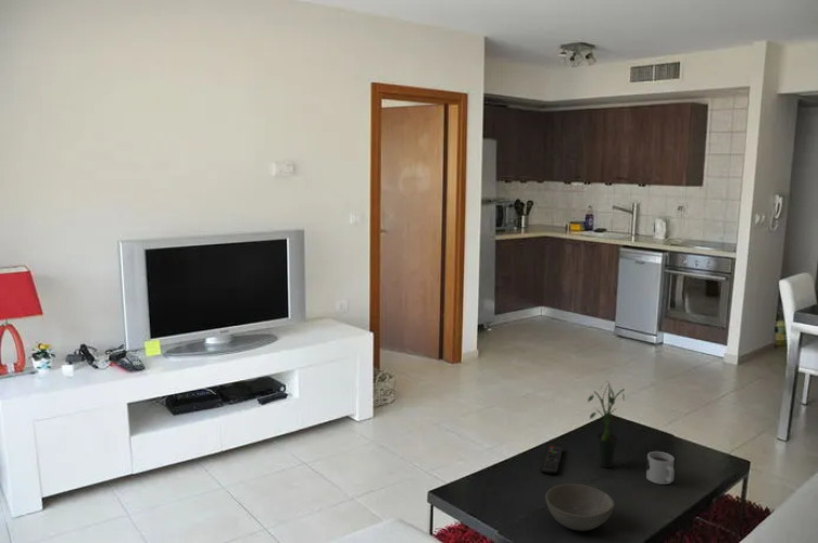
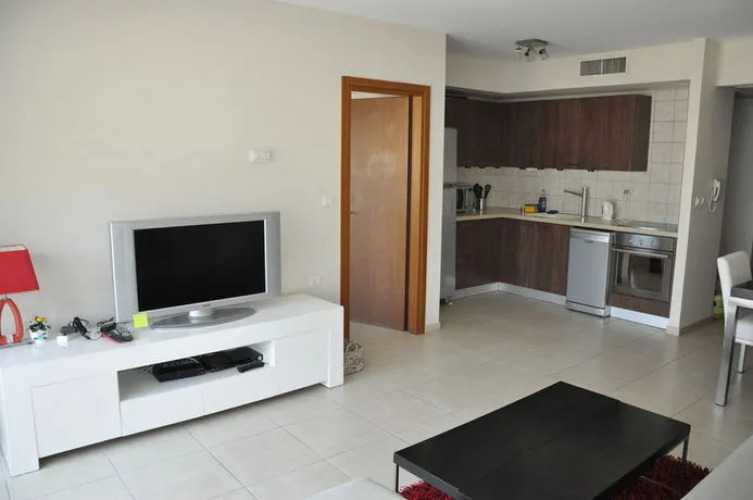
- bowl (579, 510)
- potted plant (605, 425)
- mug (663, 468)
- remote control (552, 459)
